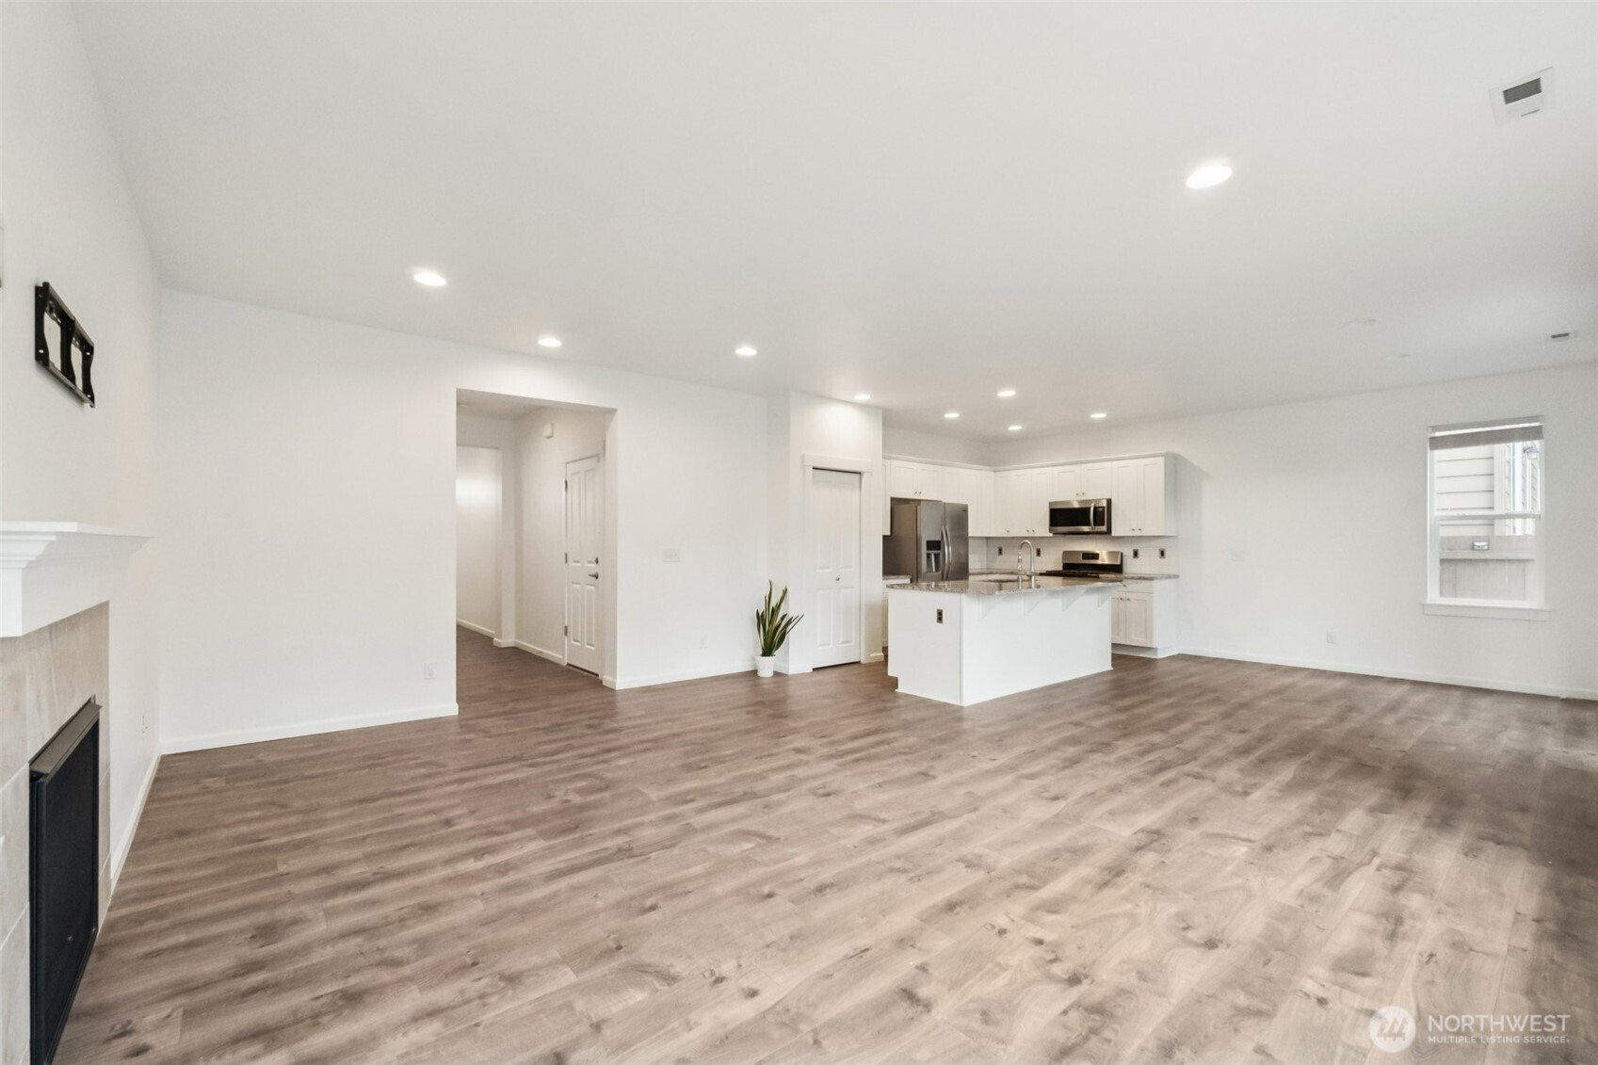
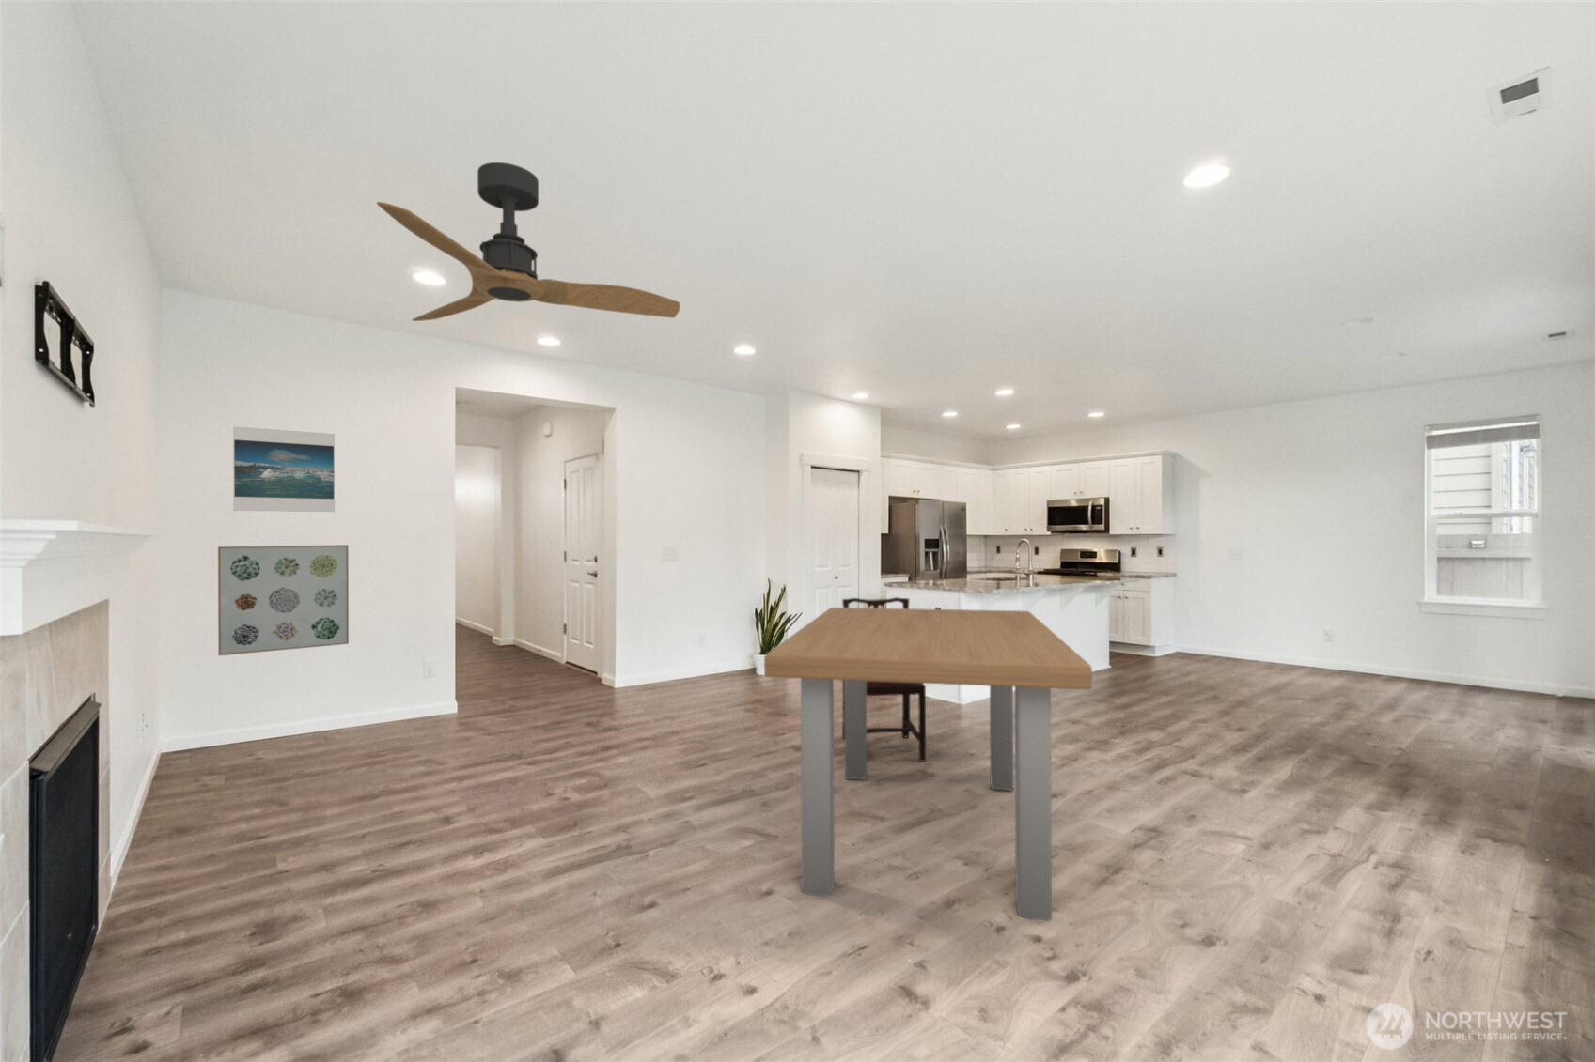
+ ceiling fan (532, 249)
+ dining table (925, 683)
+ dining chair (881, 682)
+ wall art (286, 597)
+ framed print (286, 471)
